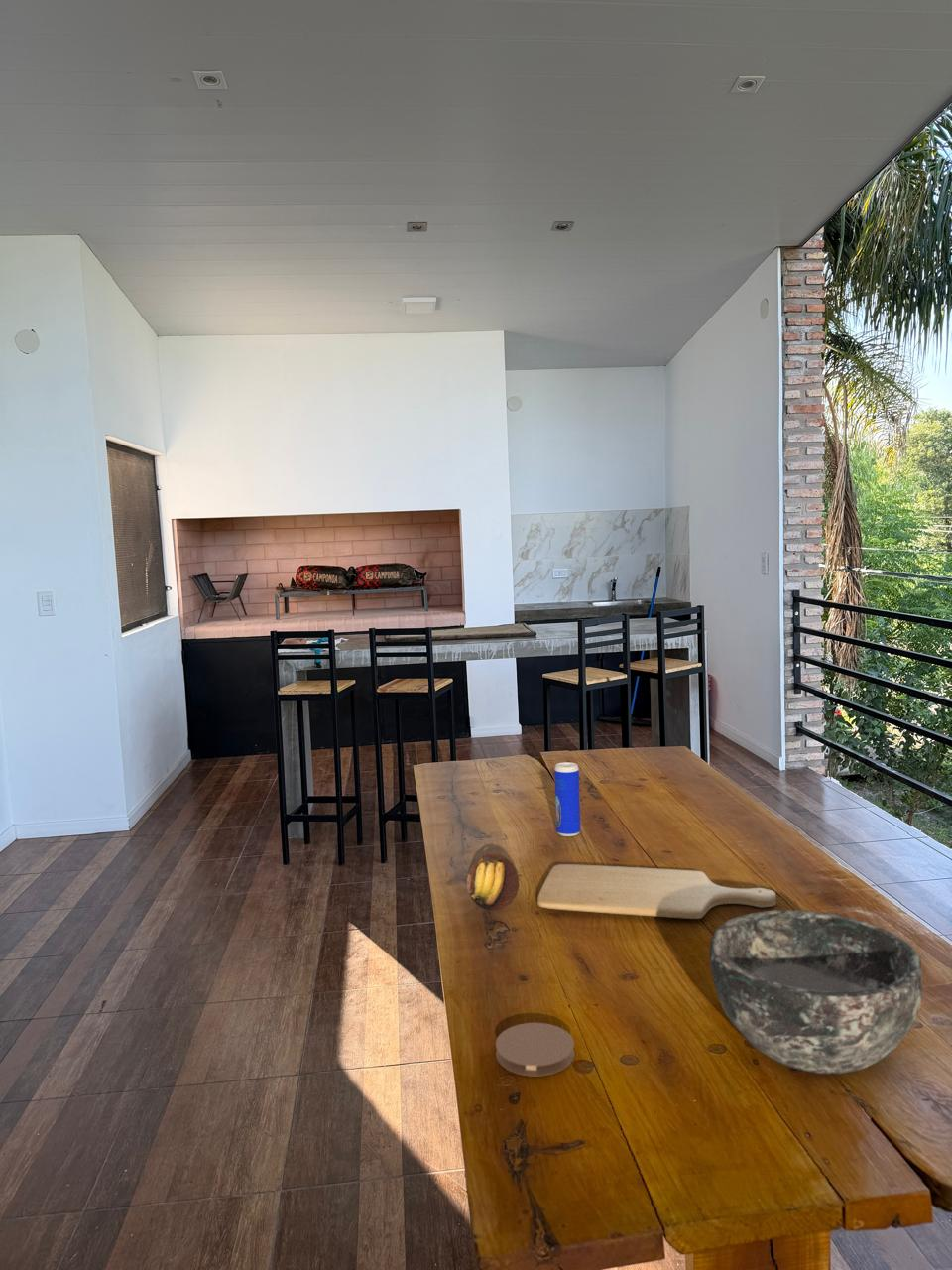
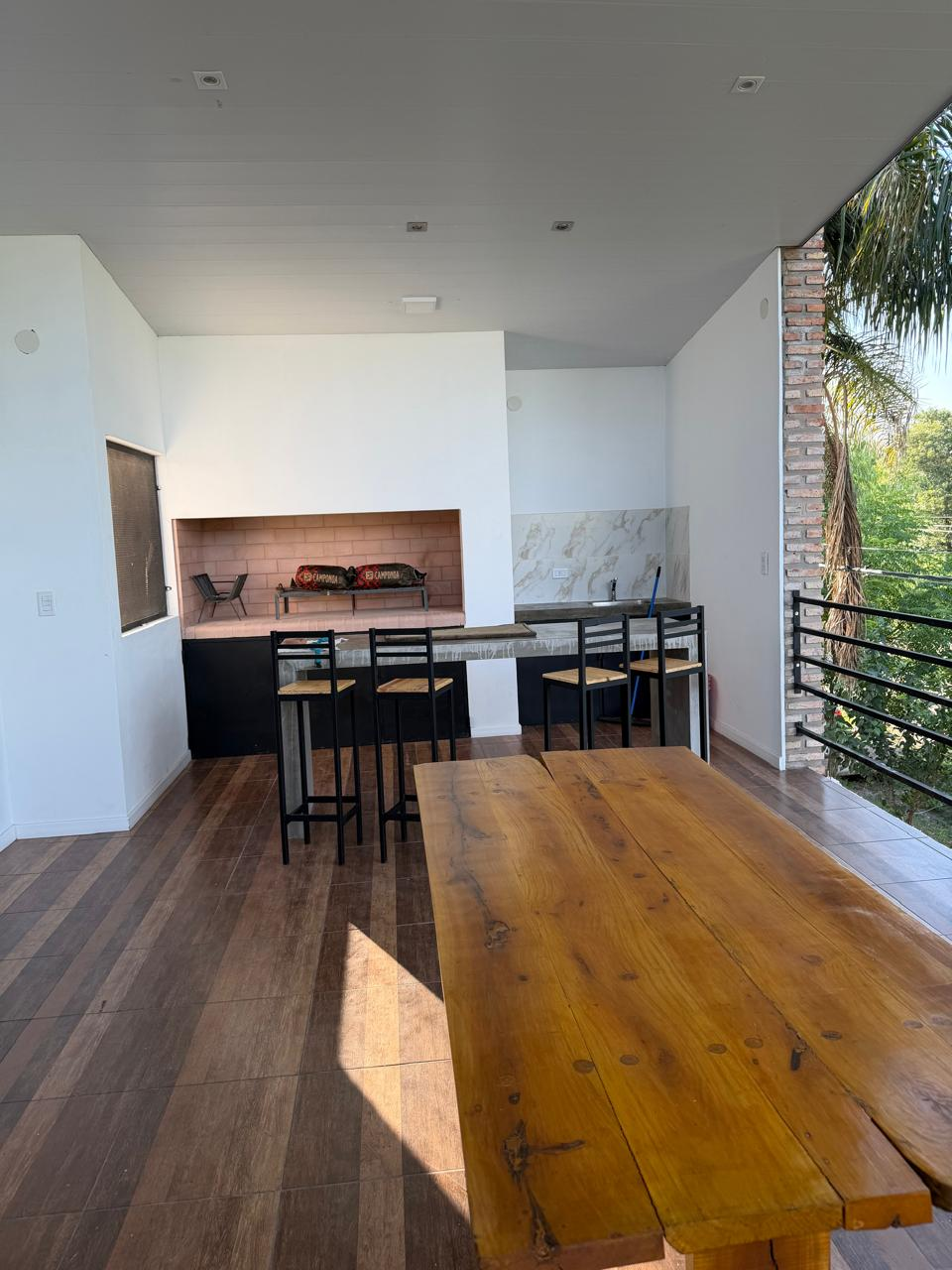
- bowl (812, 995)
- coaster (535, 1048)
- beverage can (567, 799)
- banana (496, 873)
- chopping board (656, 891)
